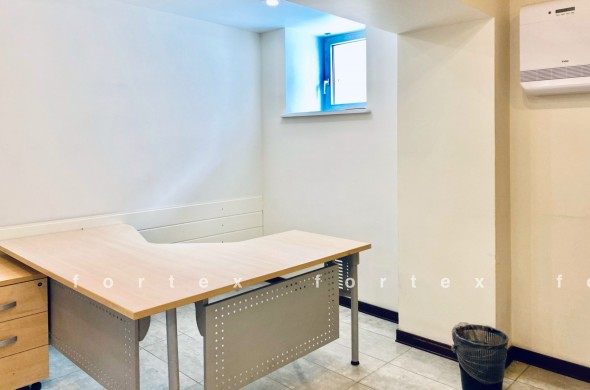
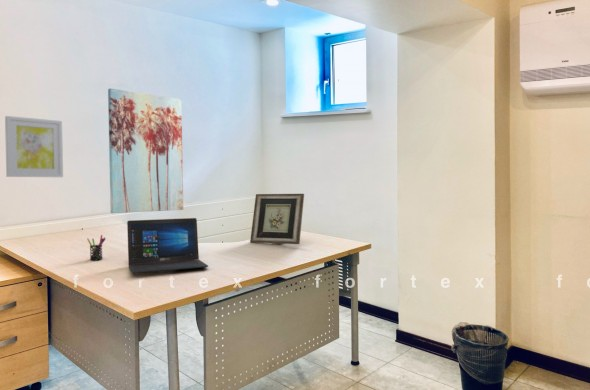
+ laptop (167, 243)
+ picture frame (277, 218)
+ wall art (35, 147)
+ wall art (148, 153)
+ pen holder (96, 247)
